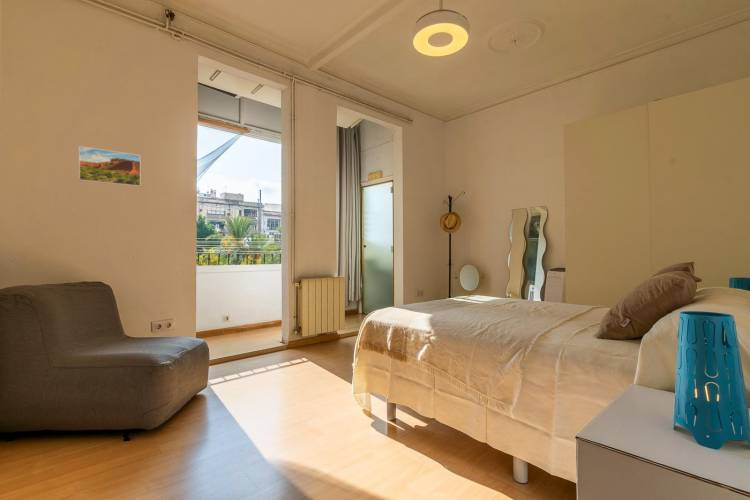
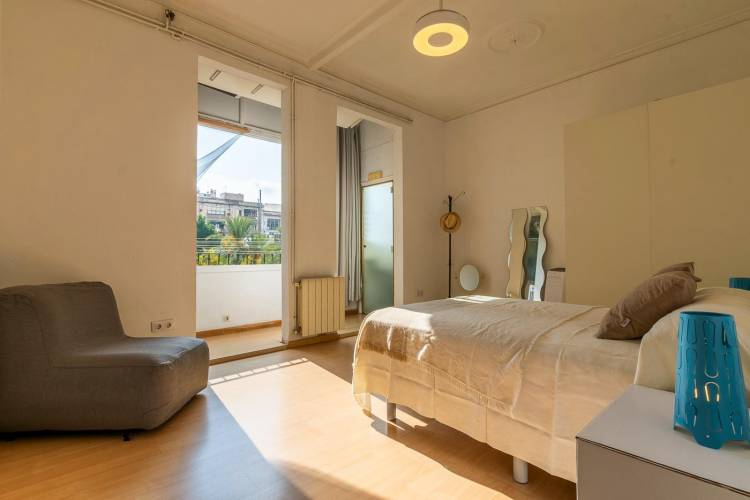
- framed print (110, 167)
